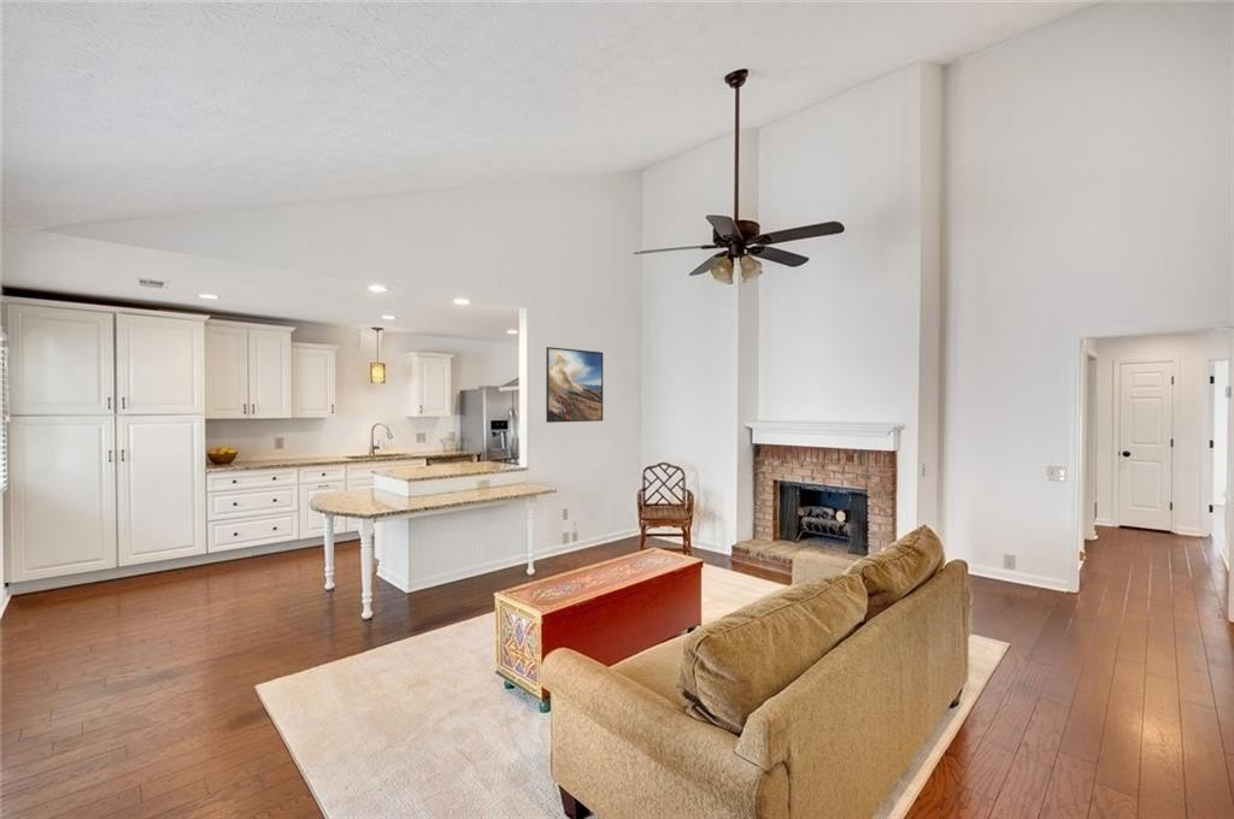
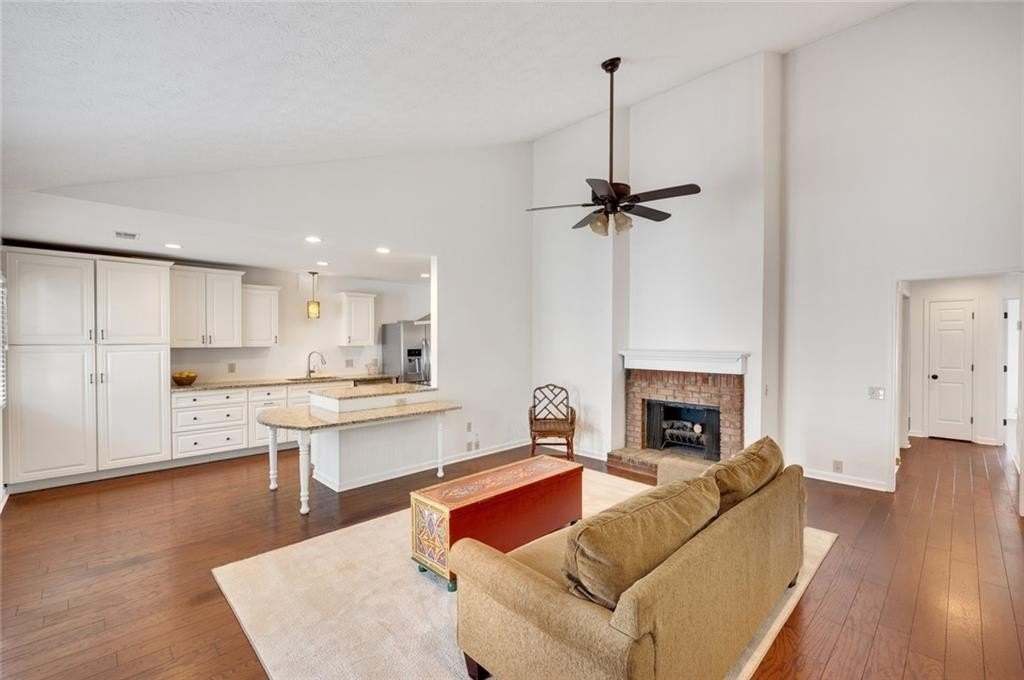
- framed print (575, 385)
